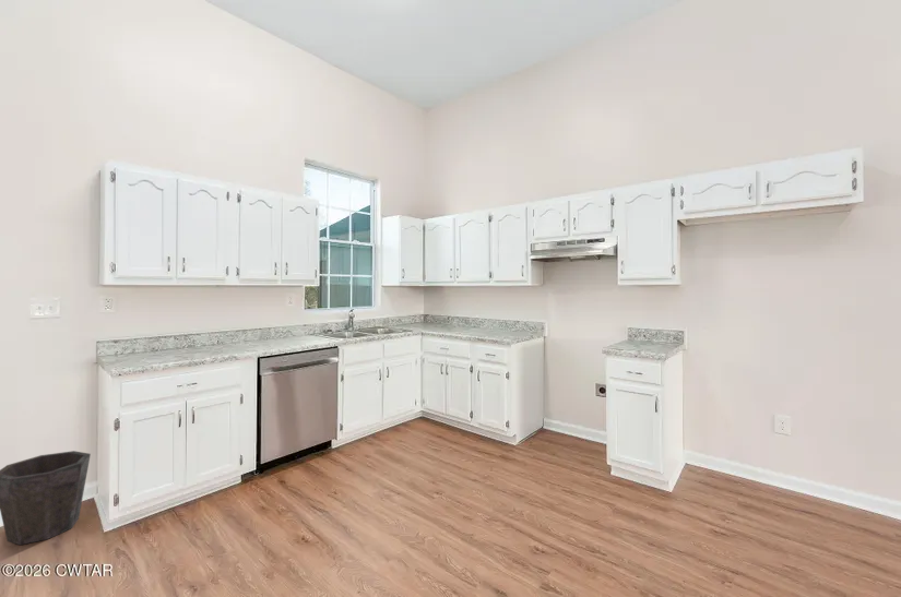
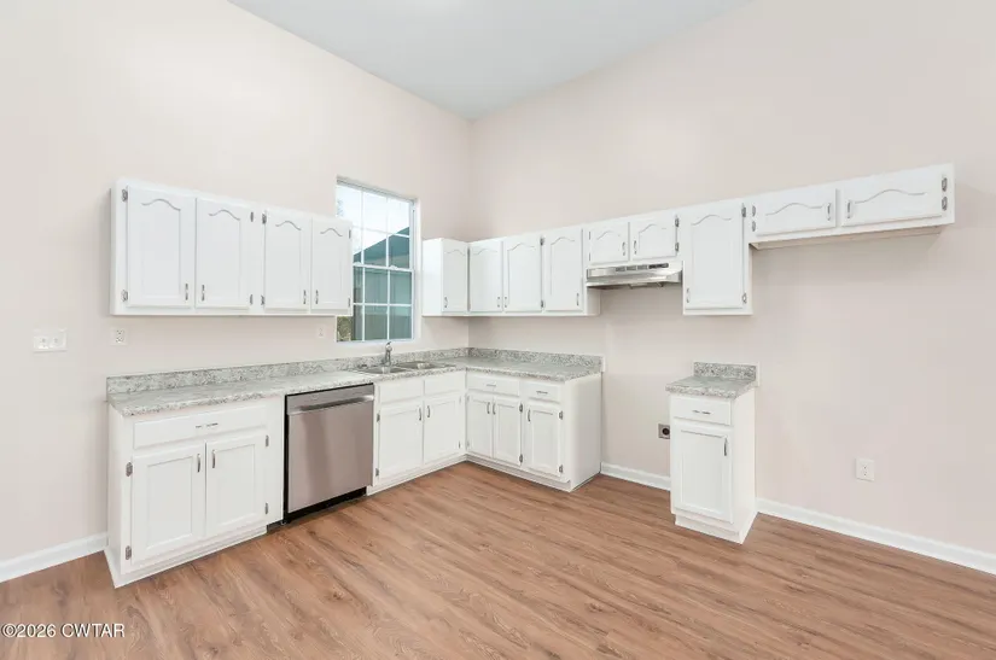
- waste bin (44, 497)
